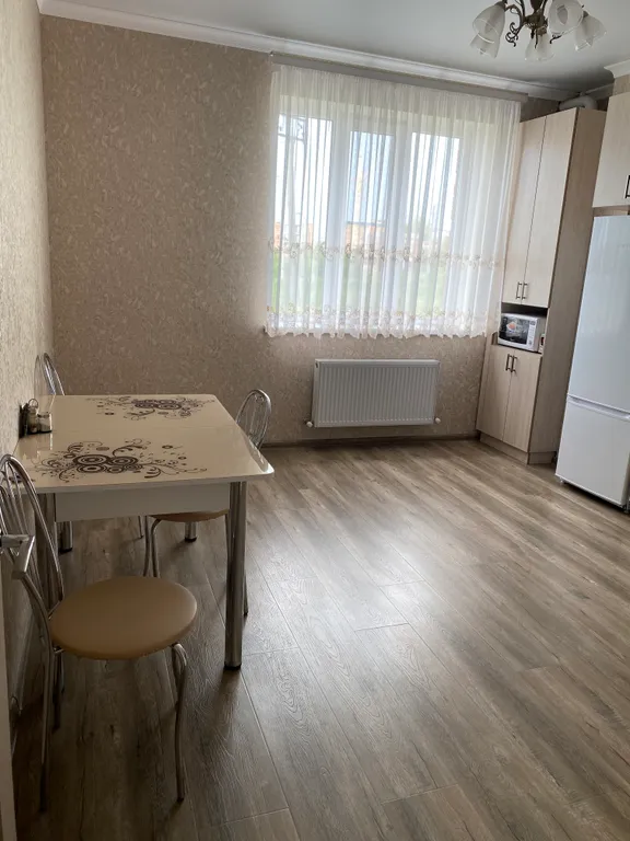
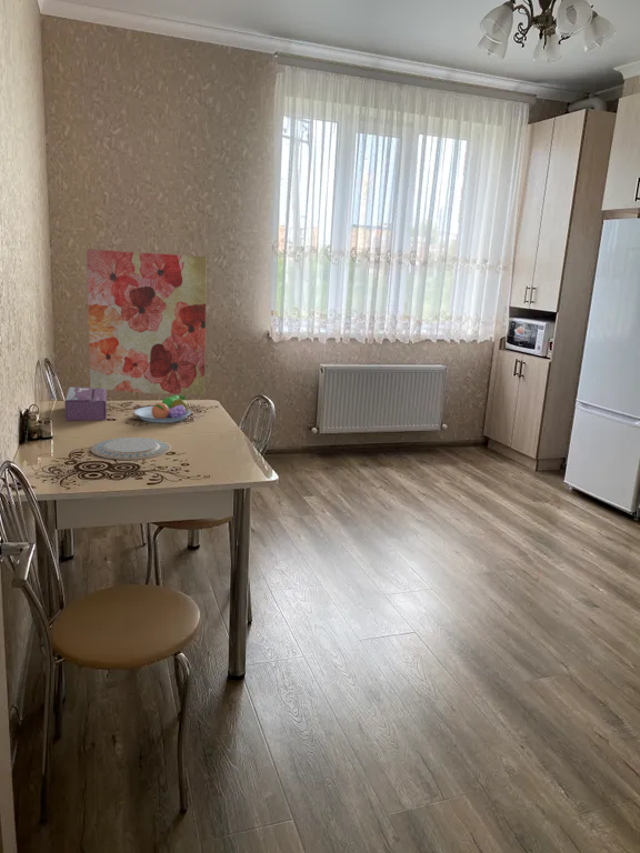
+ wall art (148, 330)
+ chinaware (131, 445)
+ fruit bowl (164, 405)
+ tissue box (87, 402)
